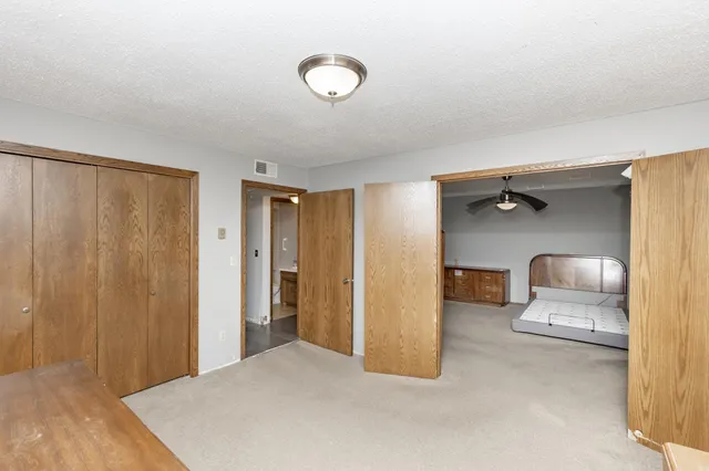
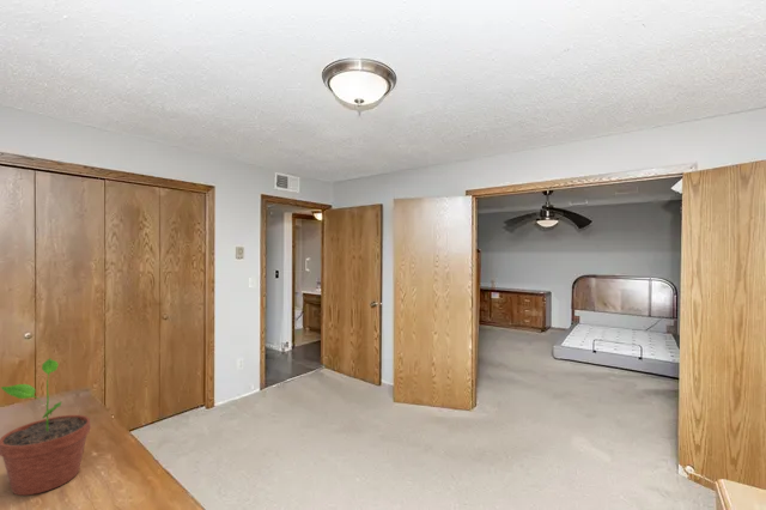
+ potted plant (47, 421)
